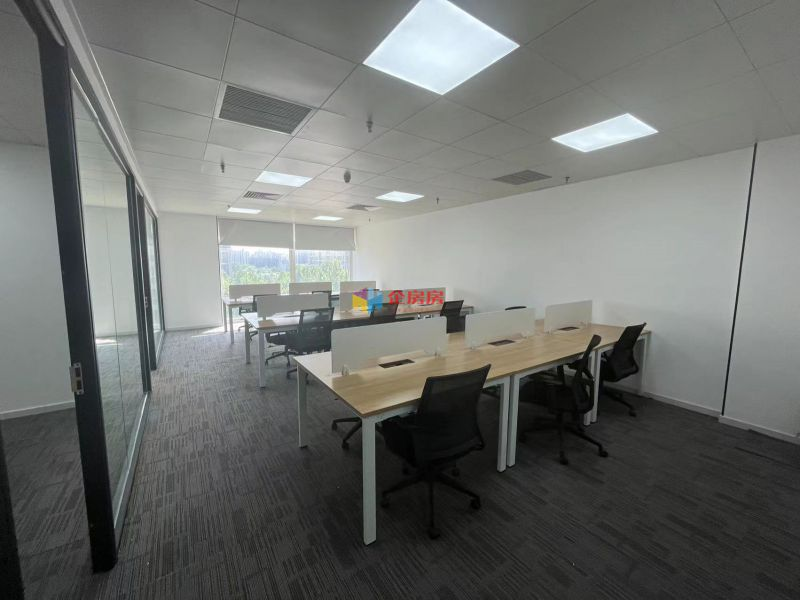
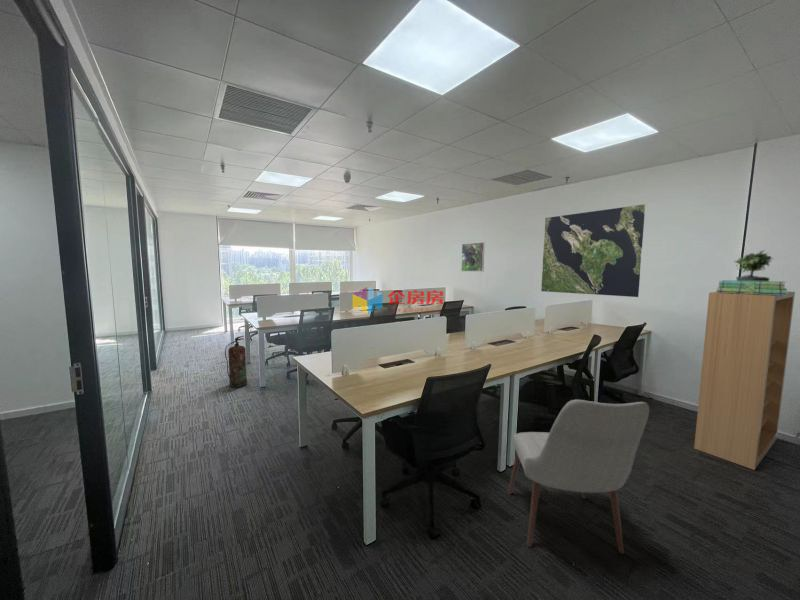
+ stack of books (751, 287)
+ chair (573, 459)
+ fire extinguisher (235, 361)
+ bookshelf (744, 369)
+ world map (586, 253)
+ potted plant (751, 270)
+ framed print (472, 257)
